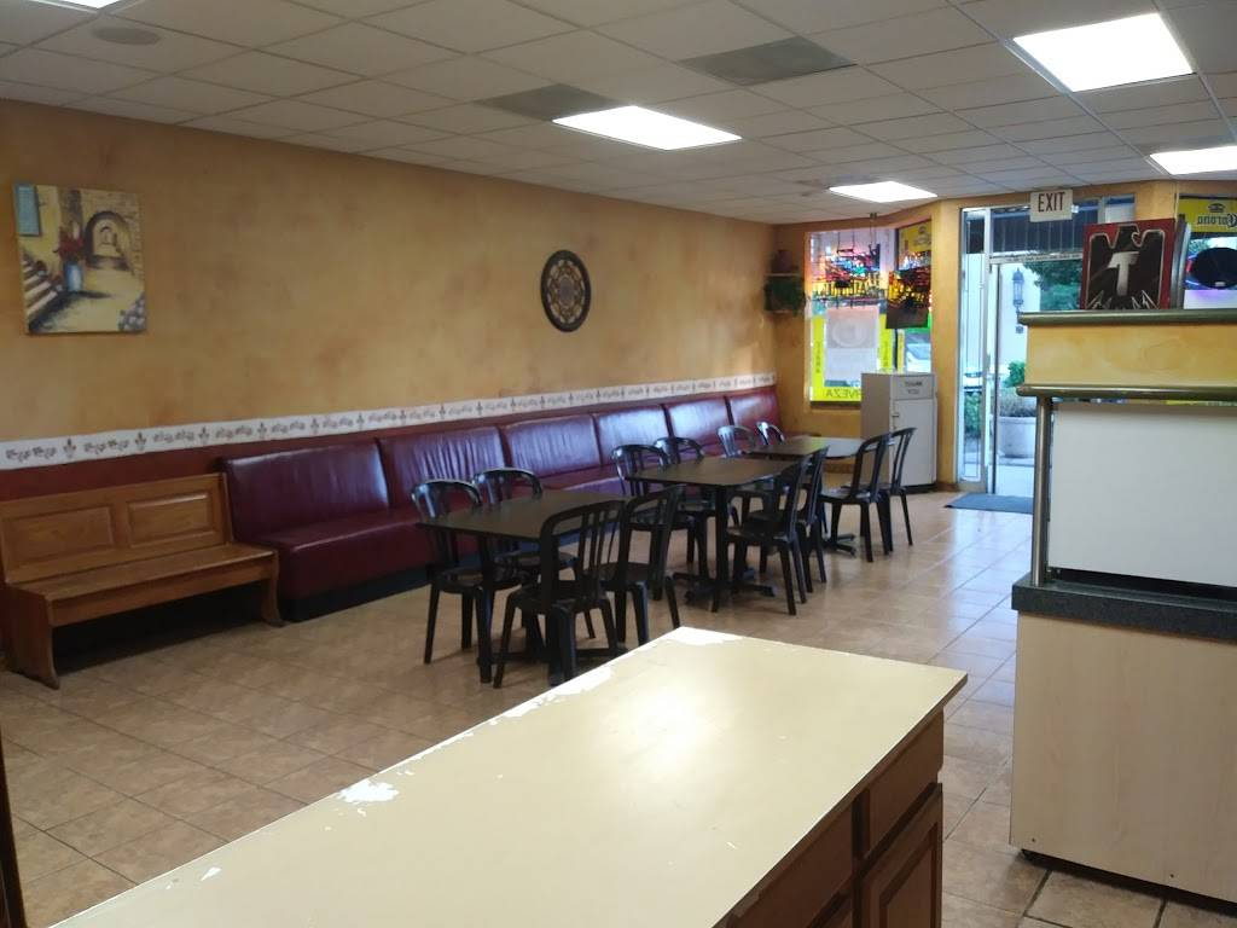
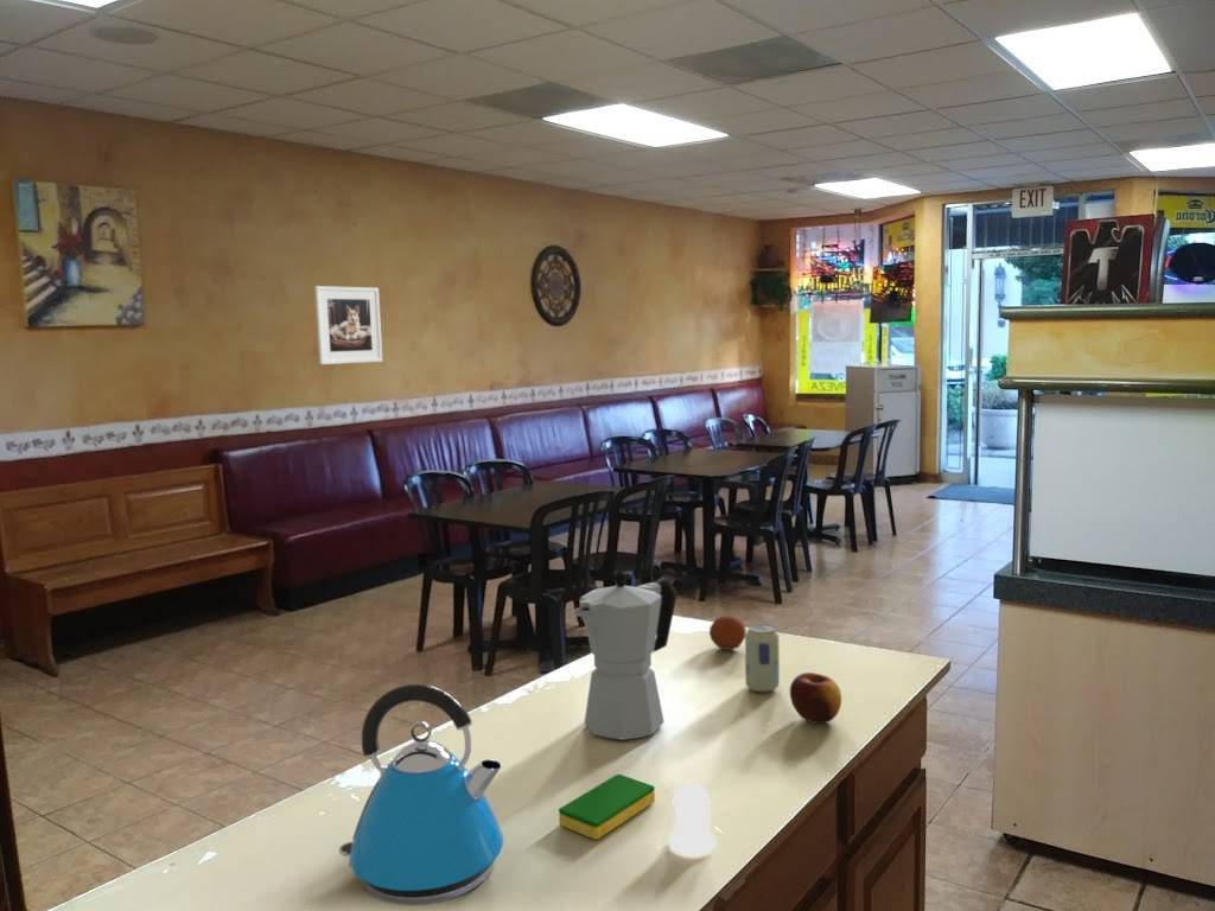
+ dish sponge (608, 804)
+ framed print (349, 325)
+ orange (727, 631)
+ apple (815, 699)
+ salt shaker (692, 815)
+ beverage can (762, 657)
+ kettle (418, 777)
+ moka pot (628, 645)
